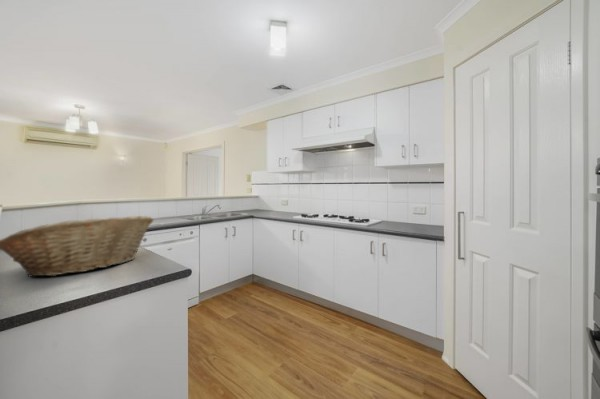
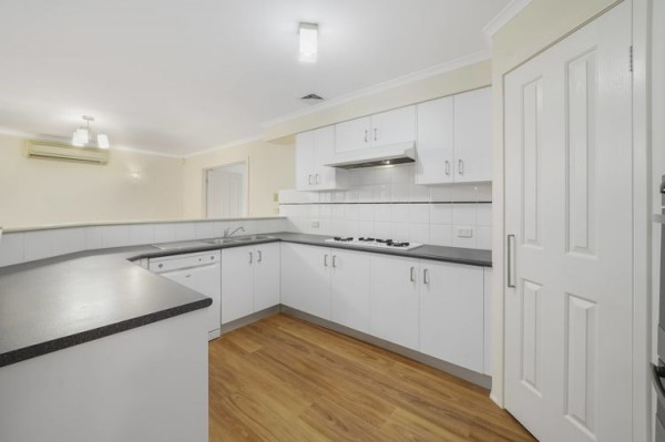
- fruit basket (88, 240)
